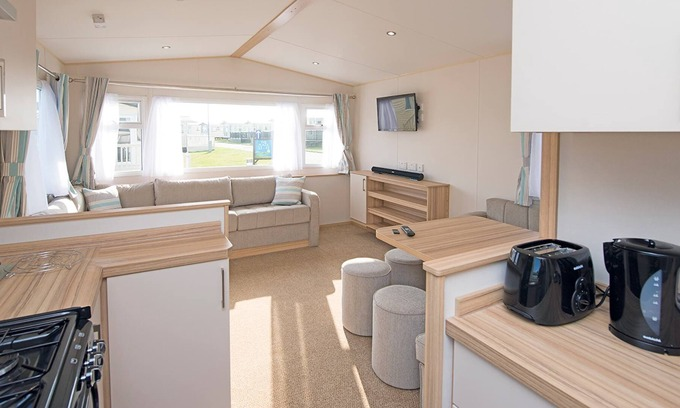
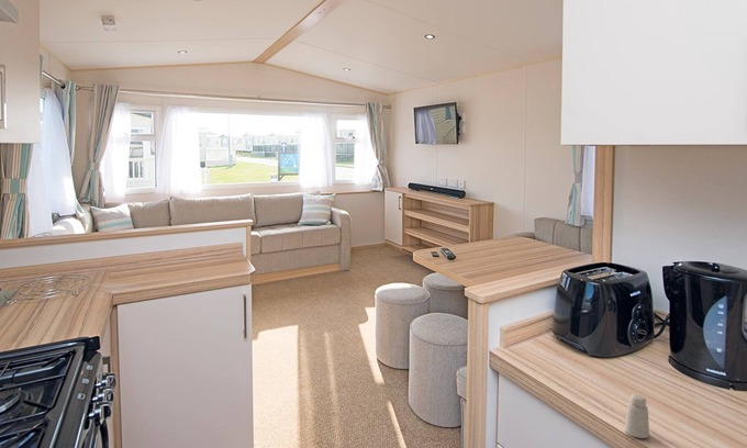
+ saltshaker (637, 414)
